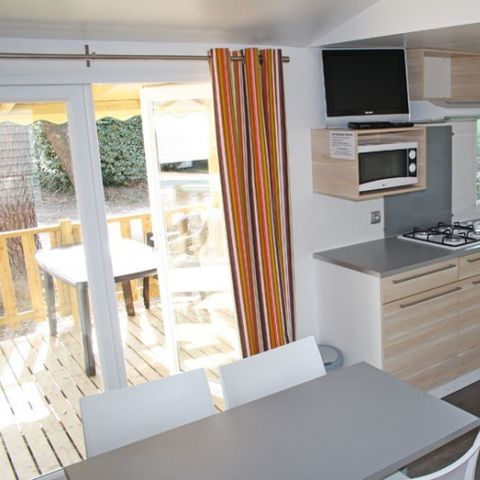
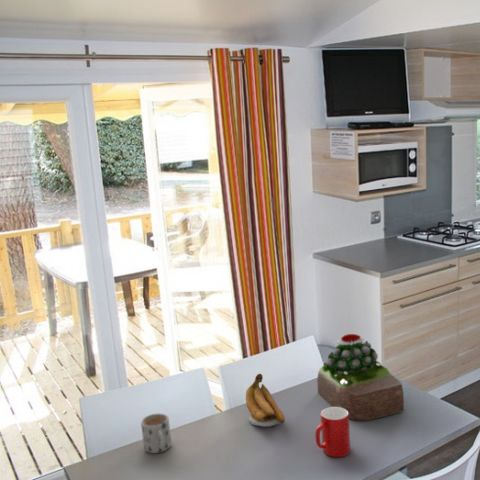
+ banana (263, 401)
+ mug (157, 435)
+ succulent plant (359, 371)
+ cup (330, 433)
